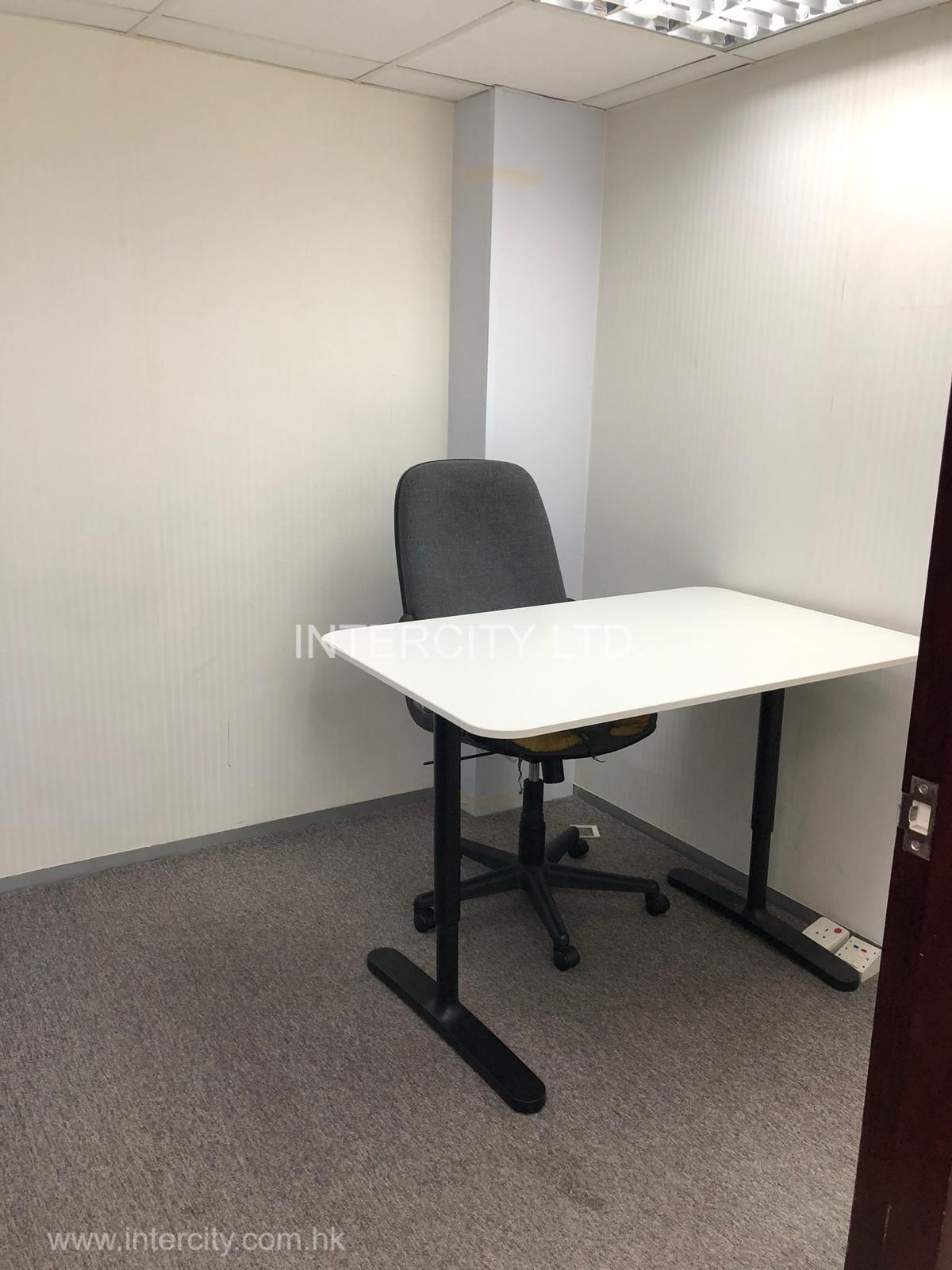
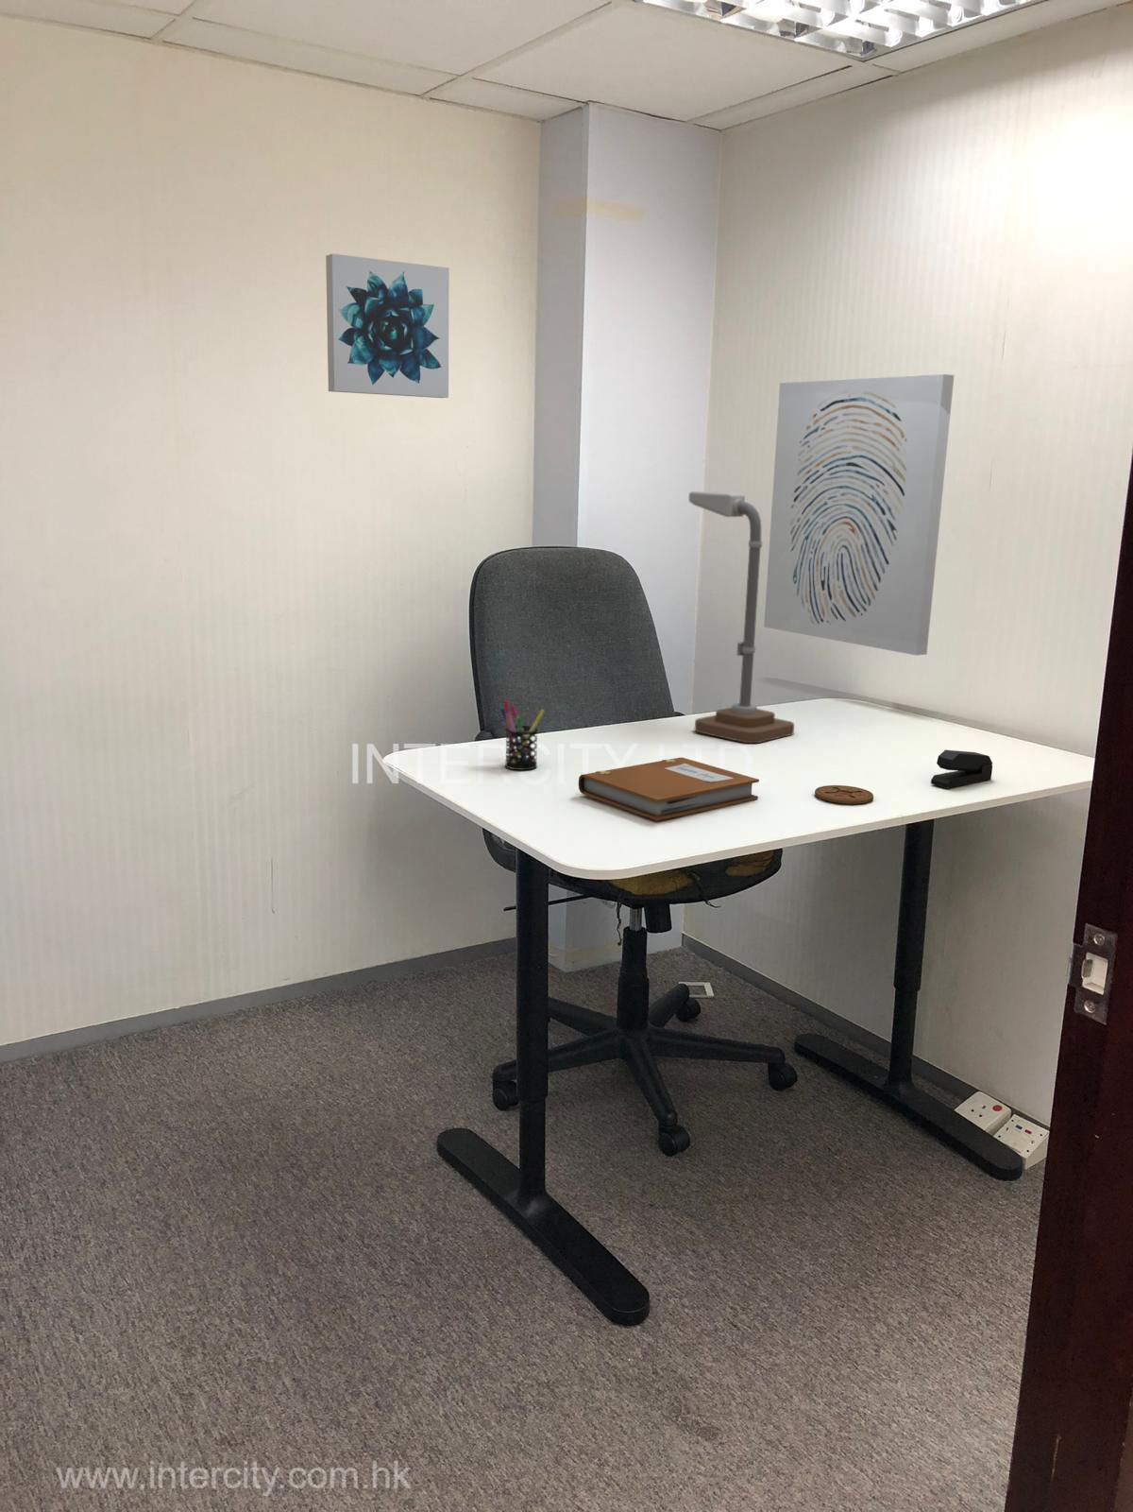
+ stapler (963, 764)
+ notebook (670, 786)
+ pen holder (519, 735)
+ desk lamp (745, 613)
+ wall art (389, 329)
+ wall art (850, 512)
+ coaster (843, 794)
